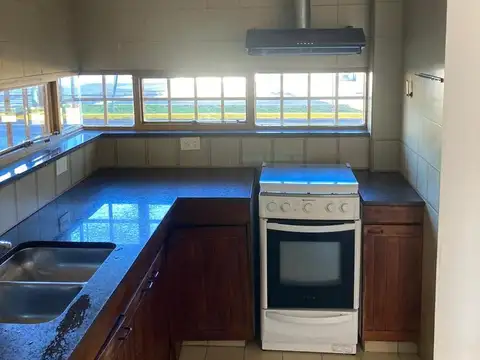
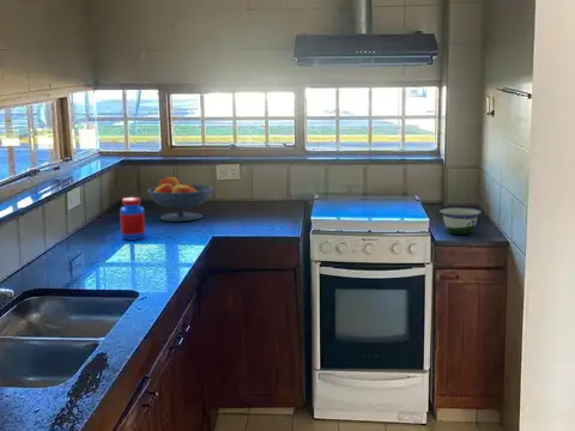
+ jar (132, 218)
+ bowl (460, 221)
+ fruit bowl (180, 198)
